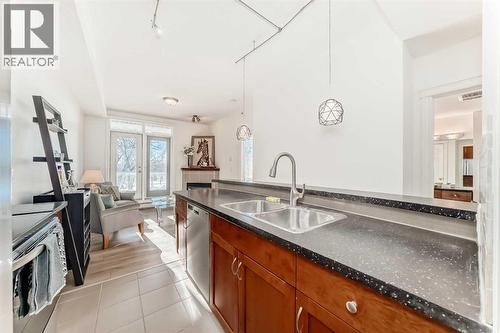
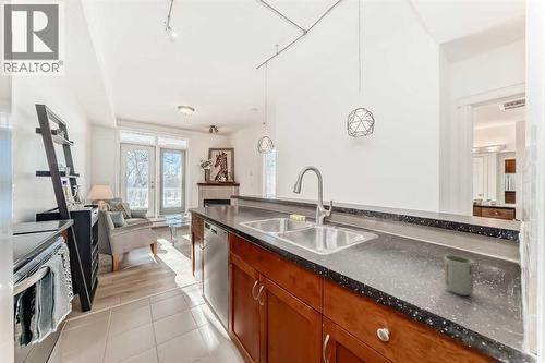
+ cup (458, 275)
